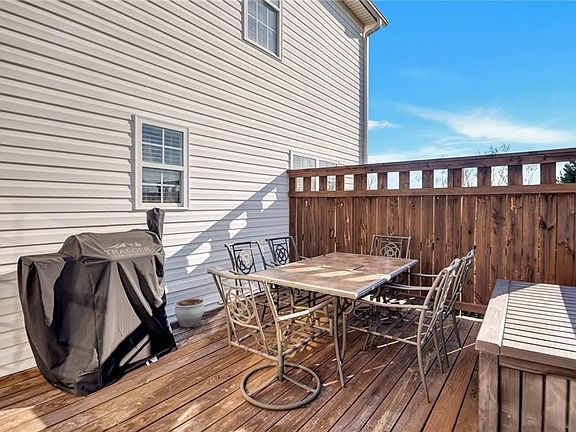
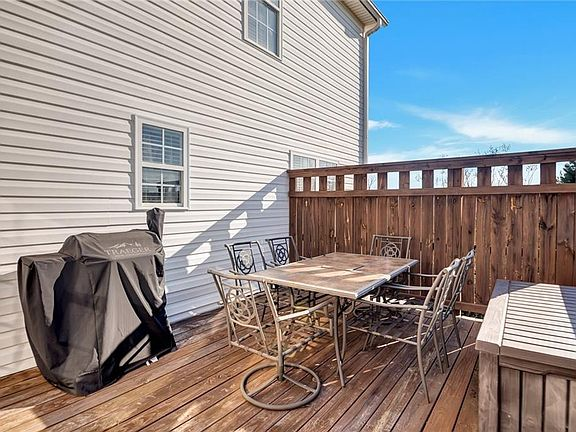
- planter pot (189, 311)
